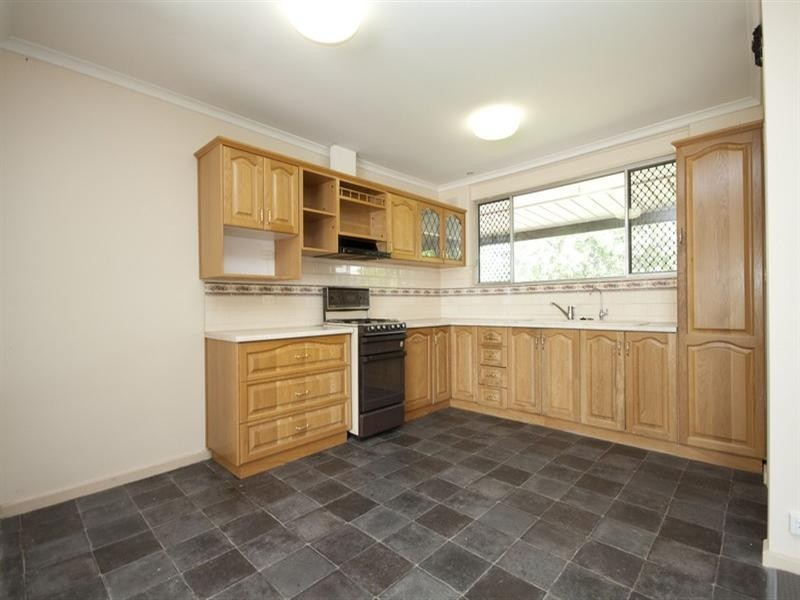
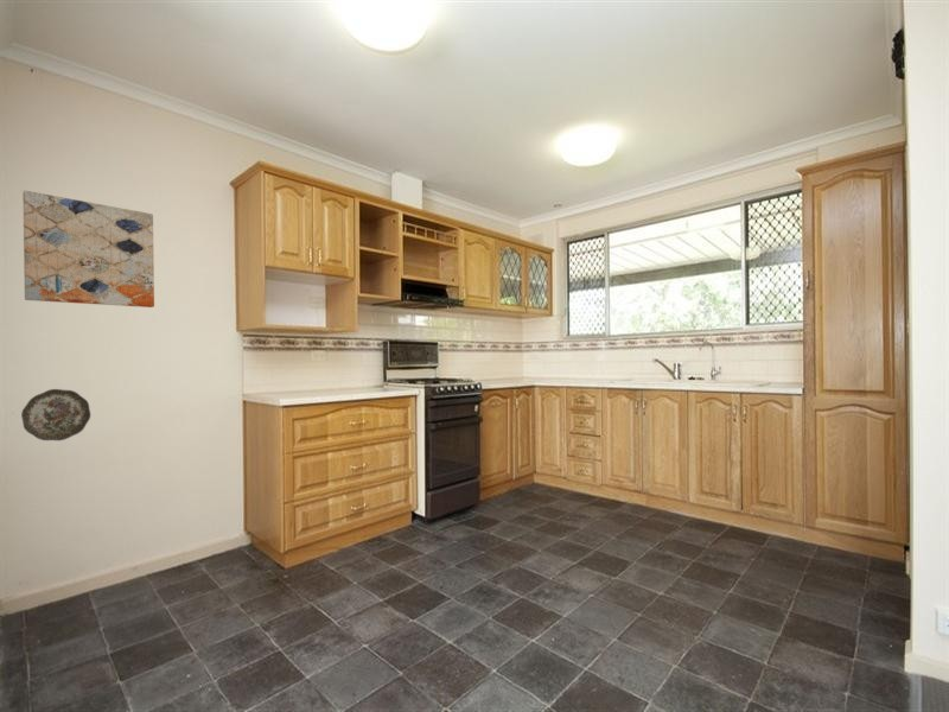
+ decorative plate (57, 414)
+ wall art (93, 254)
